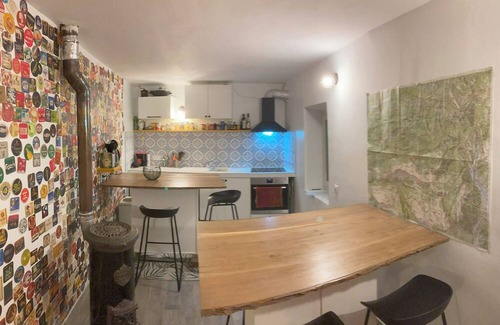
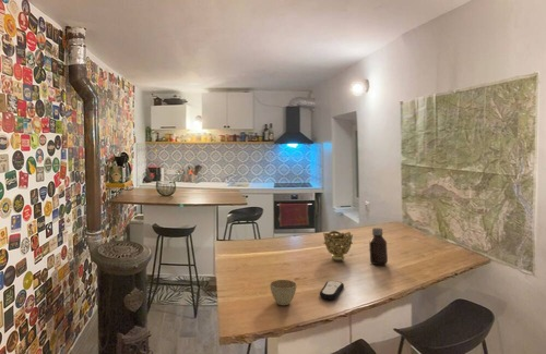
+ remote control (331, 289)
+ bottle (378, 245)
+ decorative bowl (337, 246)
+ flower pot (283, 293)
